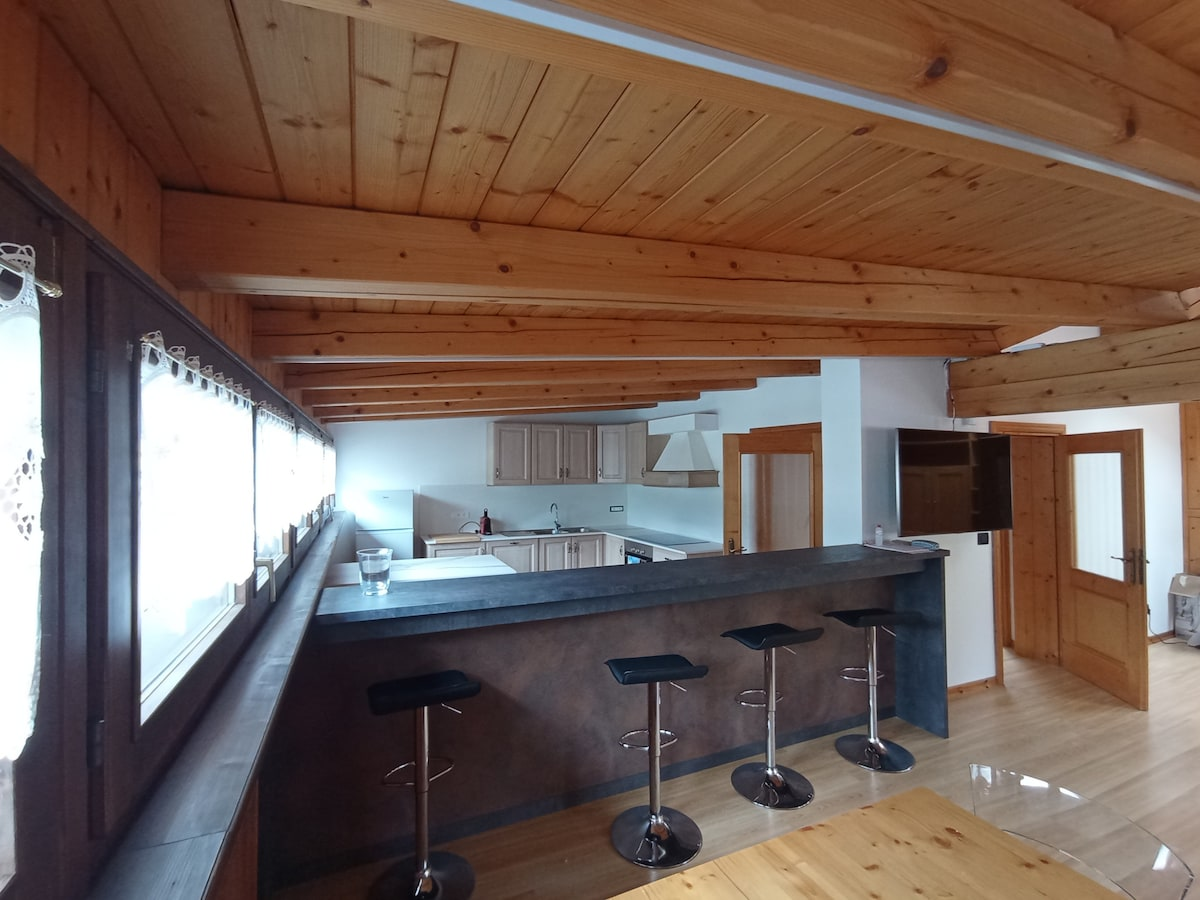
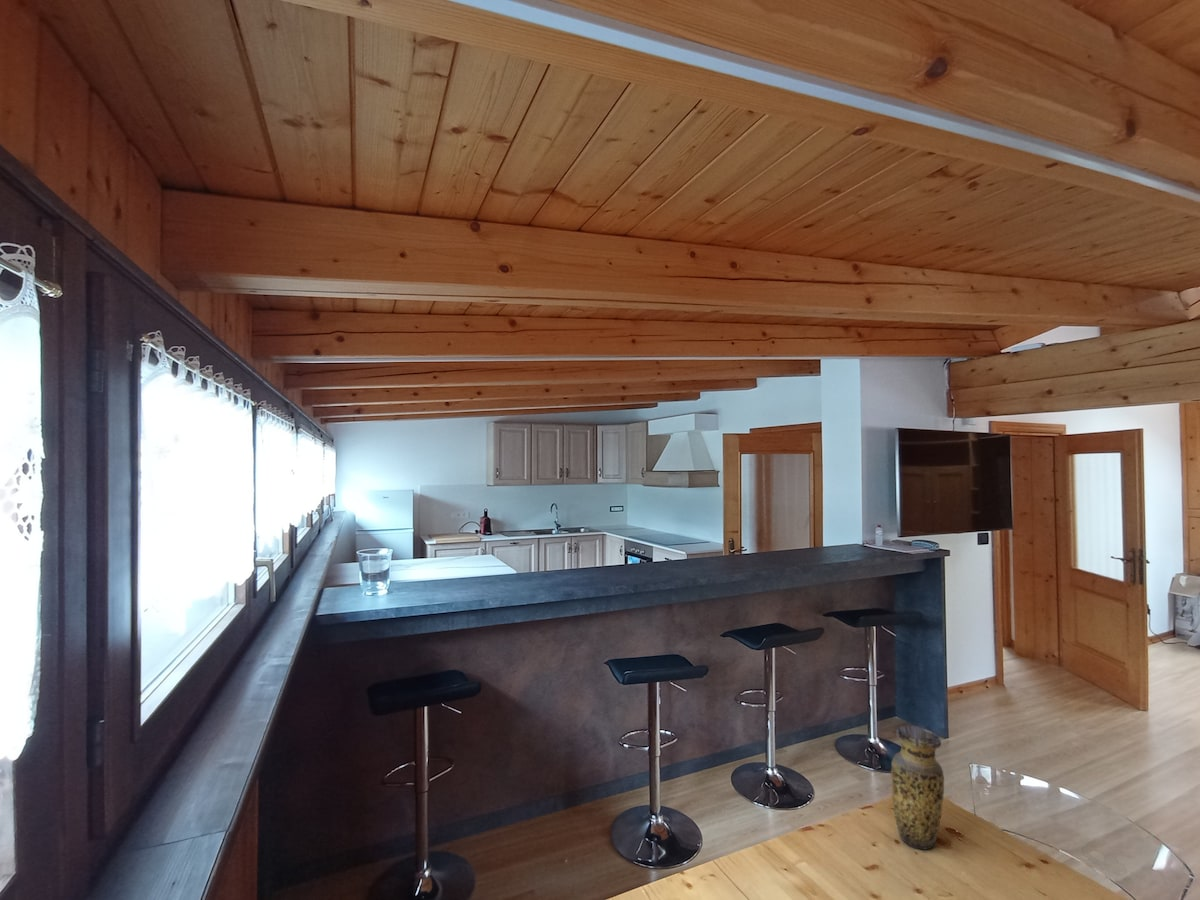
+ vase (917, 787)
